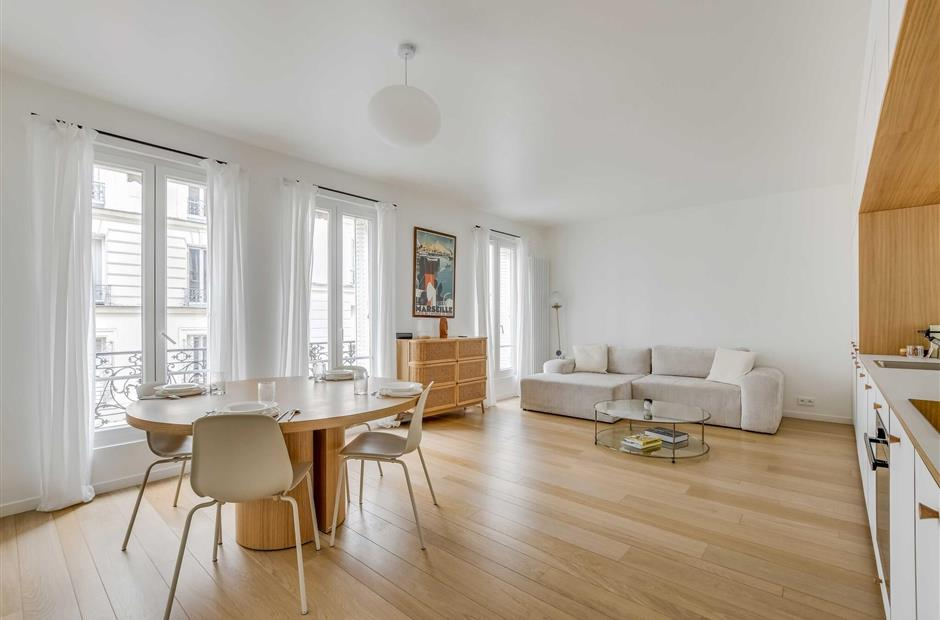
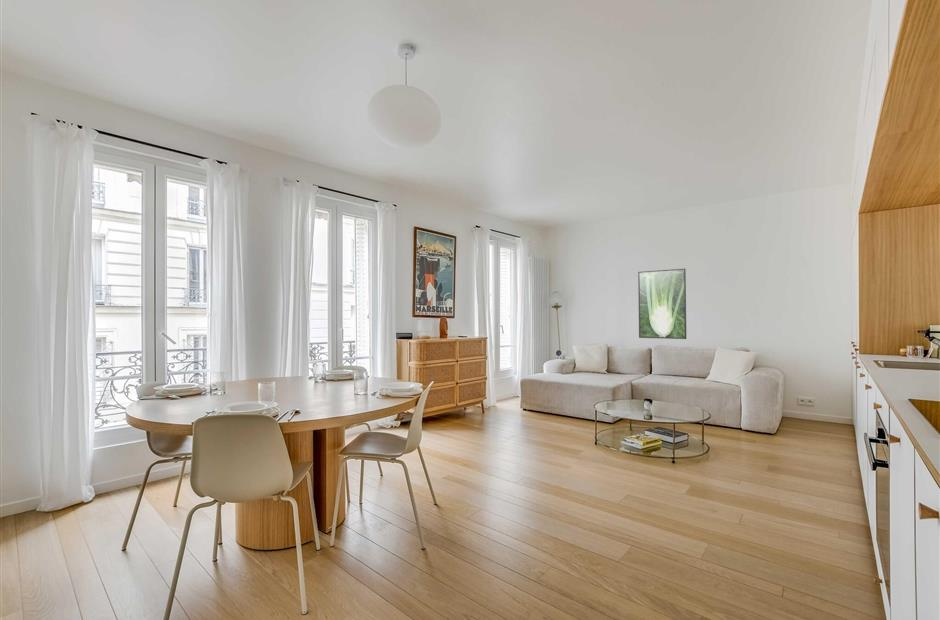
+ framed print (661, 304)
